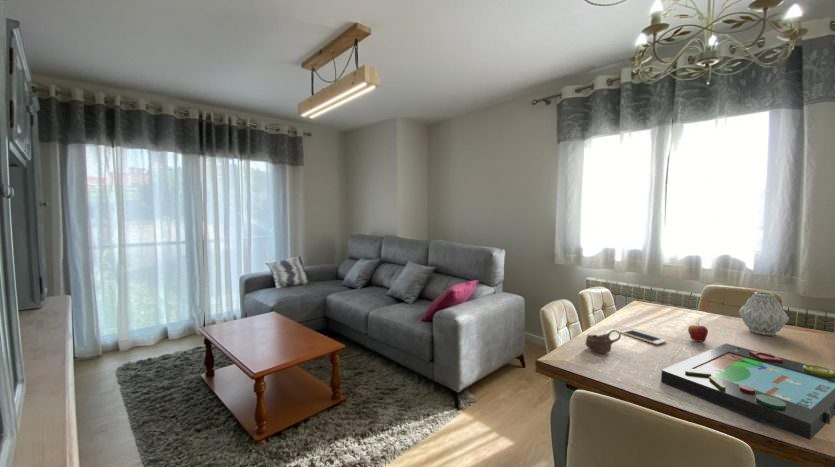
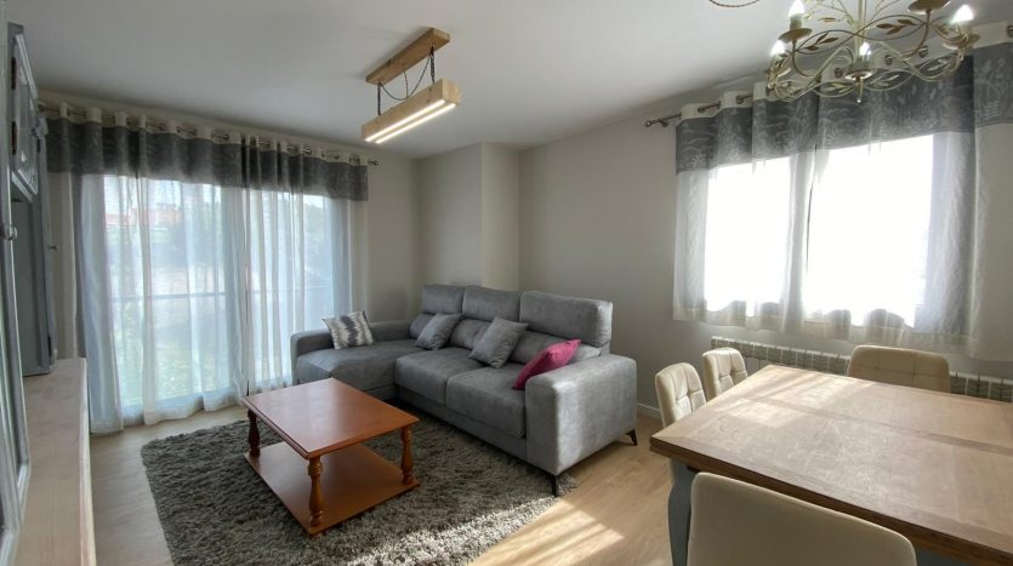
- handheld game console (759, 379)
- vase (762, 313)
- cell phone (642, 336)
- cup (601, 340)
- fruit (698, 329)
